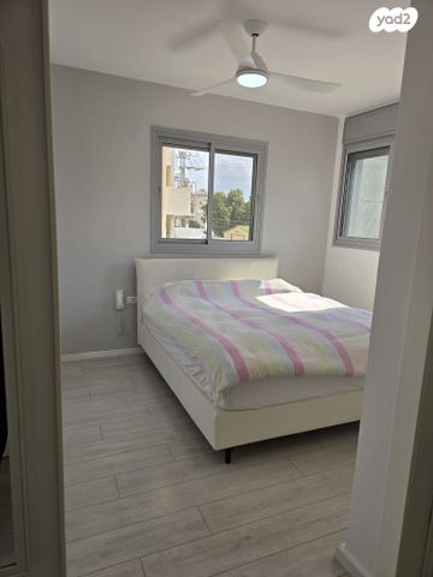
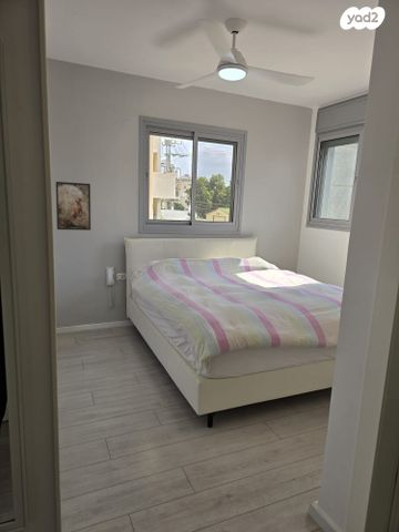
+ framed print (73, 206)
